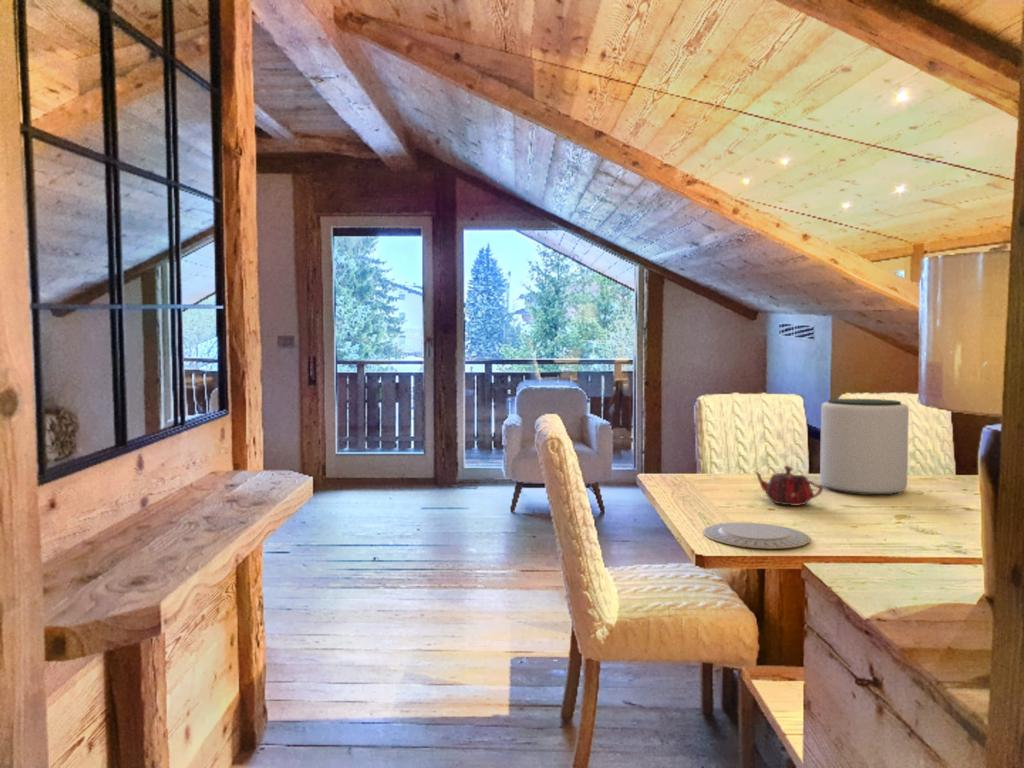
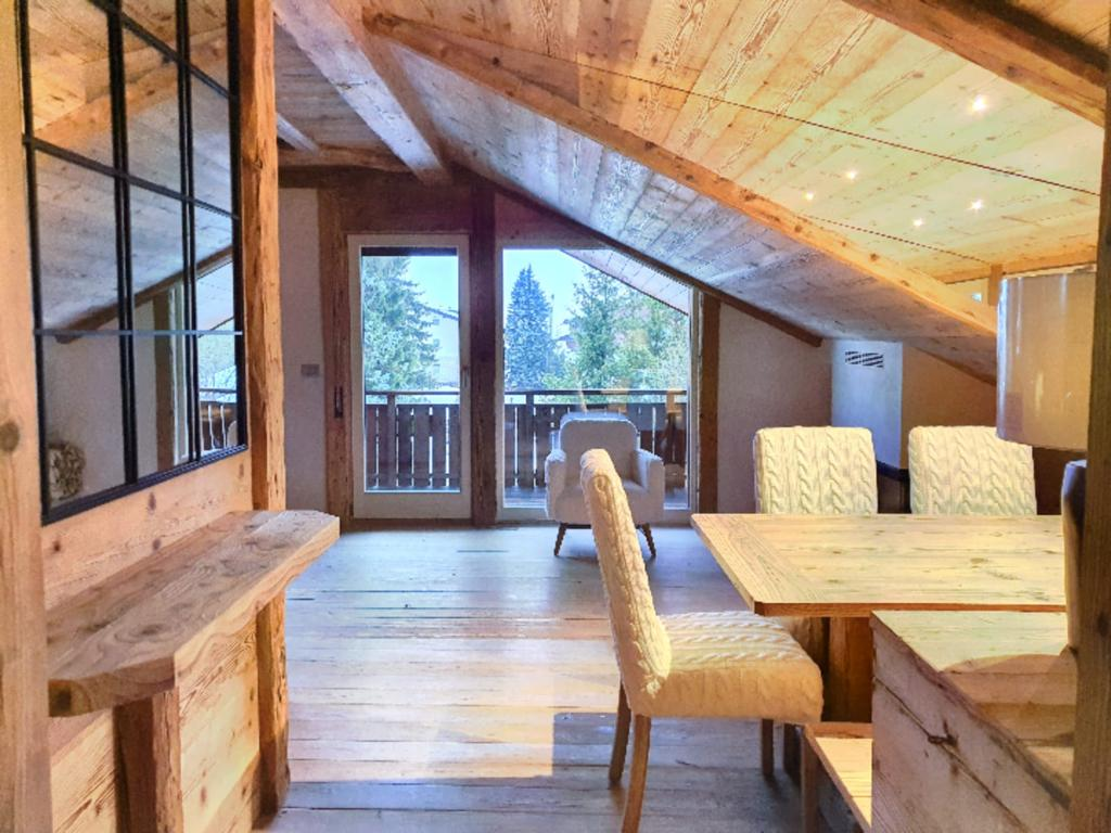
- teapot (786, 484)
- plant pot (863, 444)
- chinaware (755, 532)
